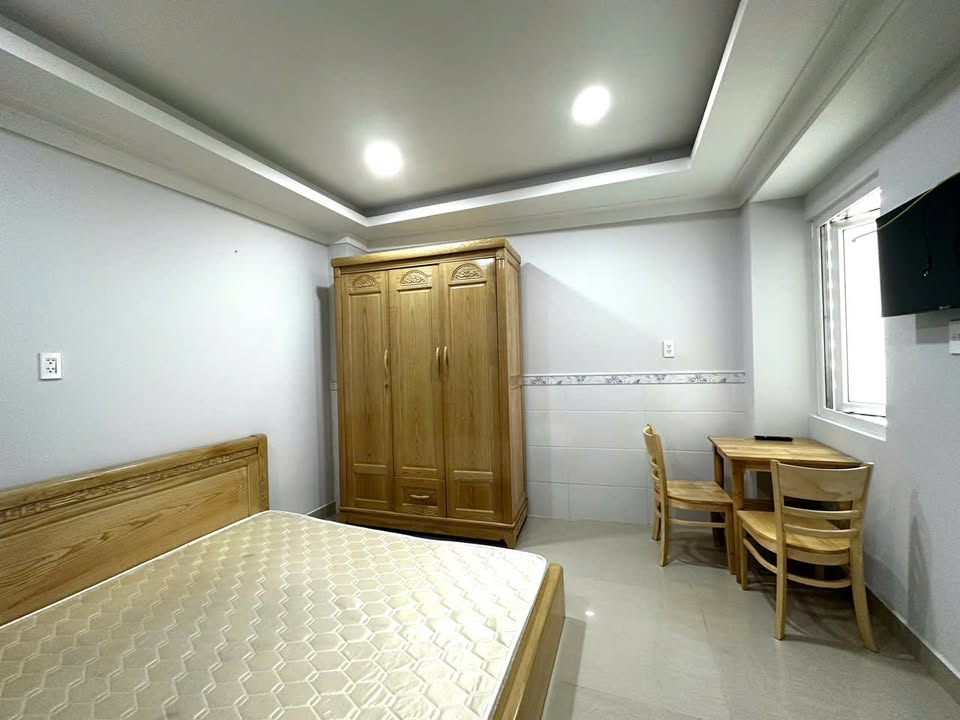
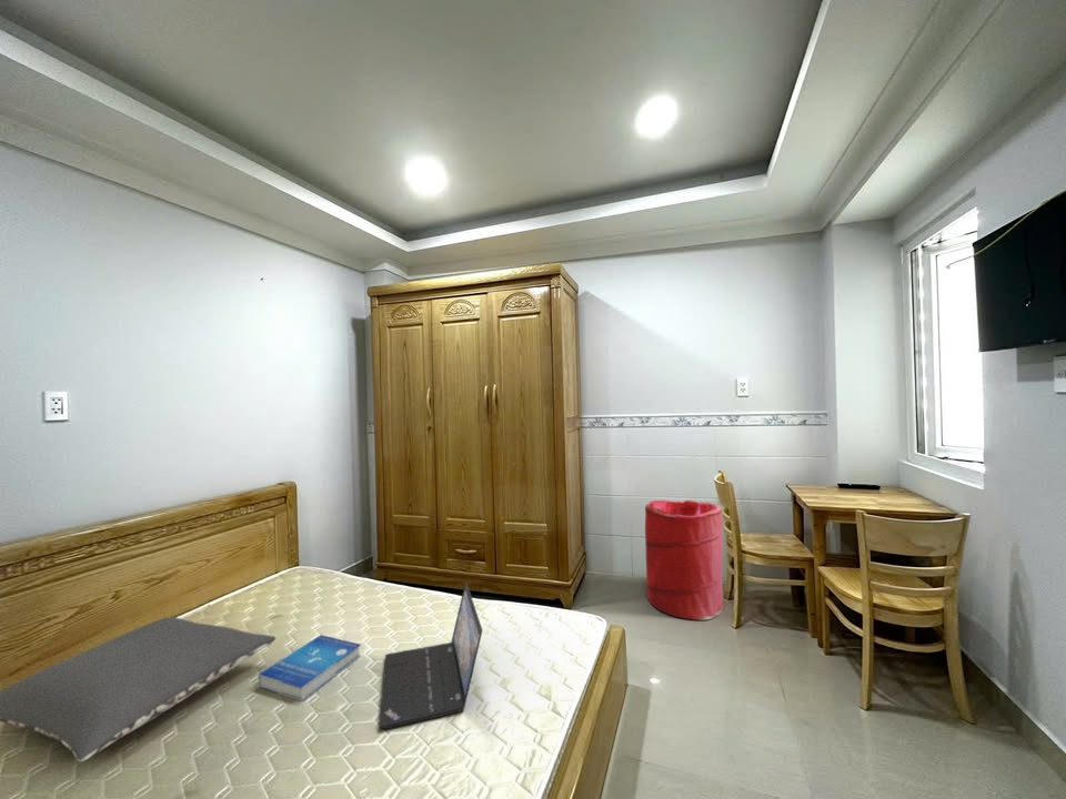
+ book (312, 664)
+ laundry hamper (683, 552)
+ pillow (139, 671)
+ laptop (429, 646)
